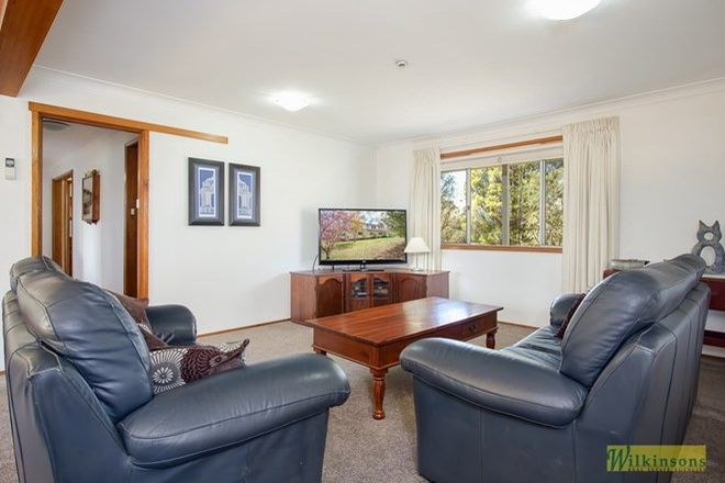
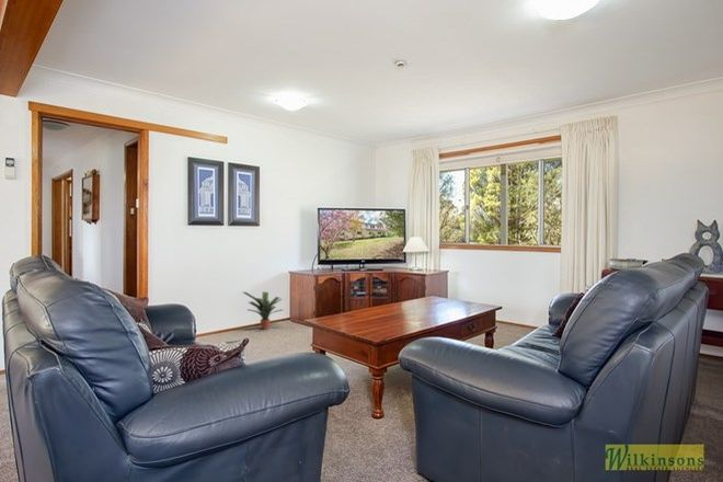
+ potted plant (262, 309)
